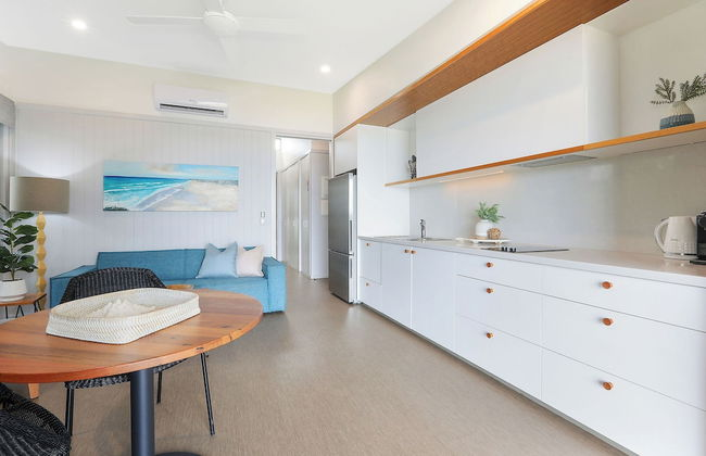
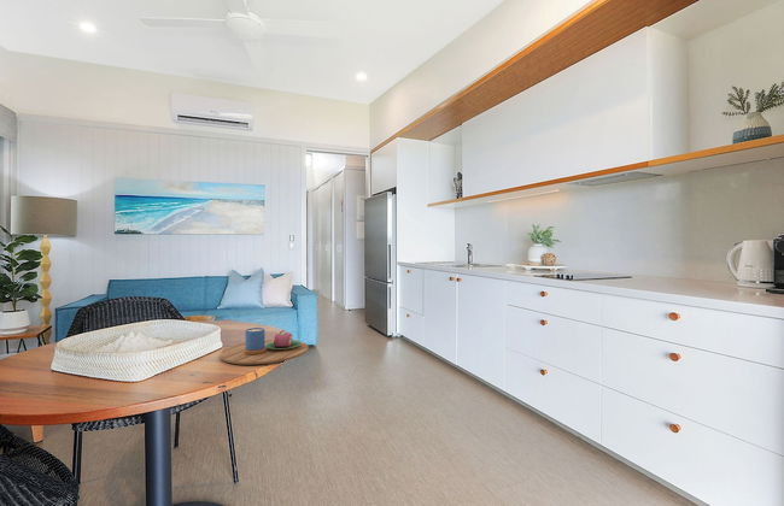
+ mug (263, 329)
